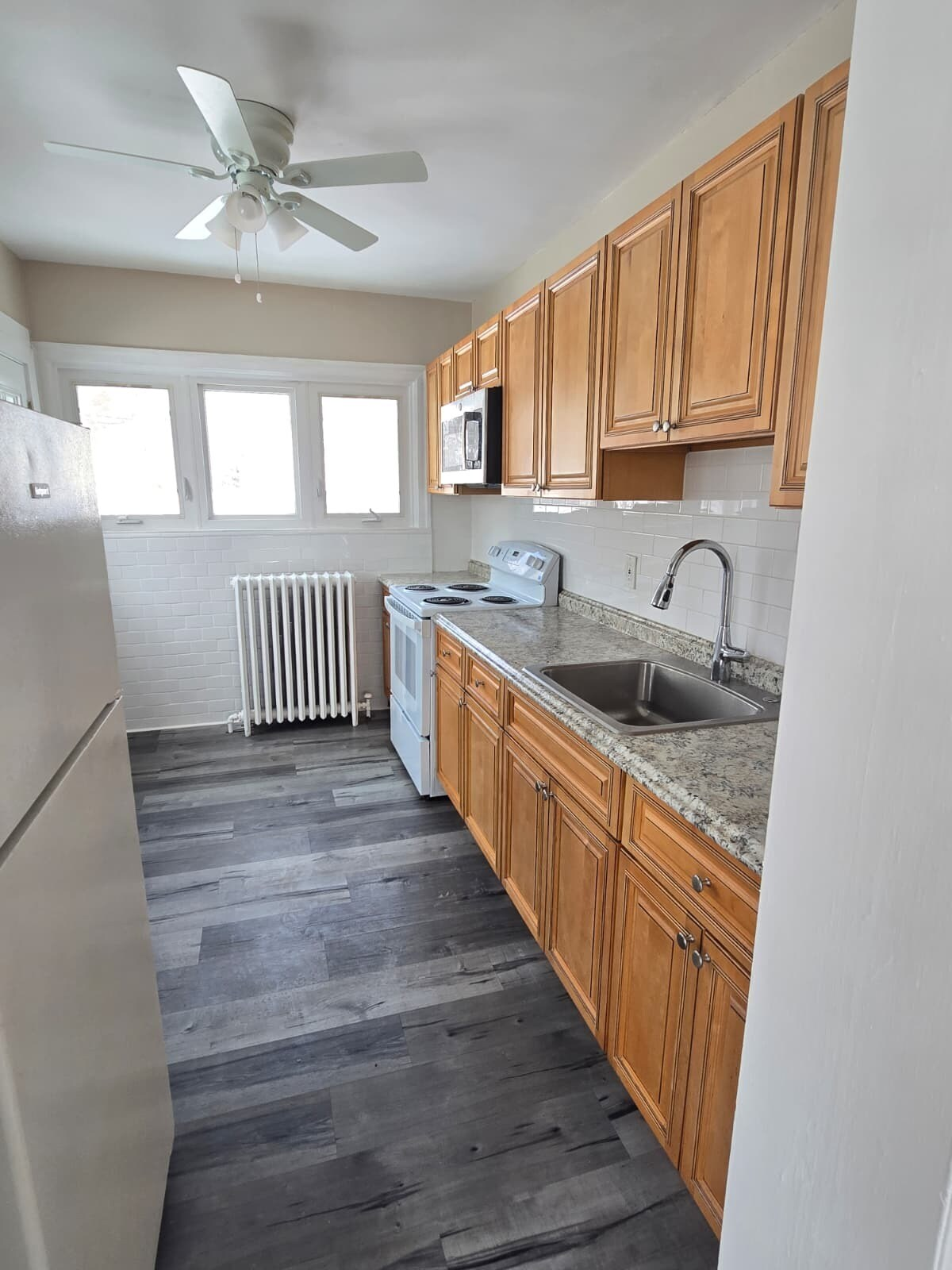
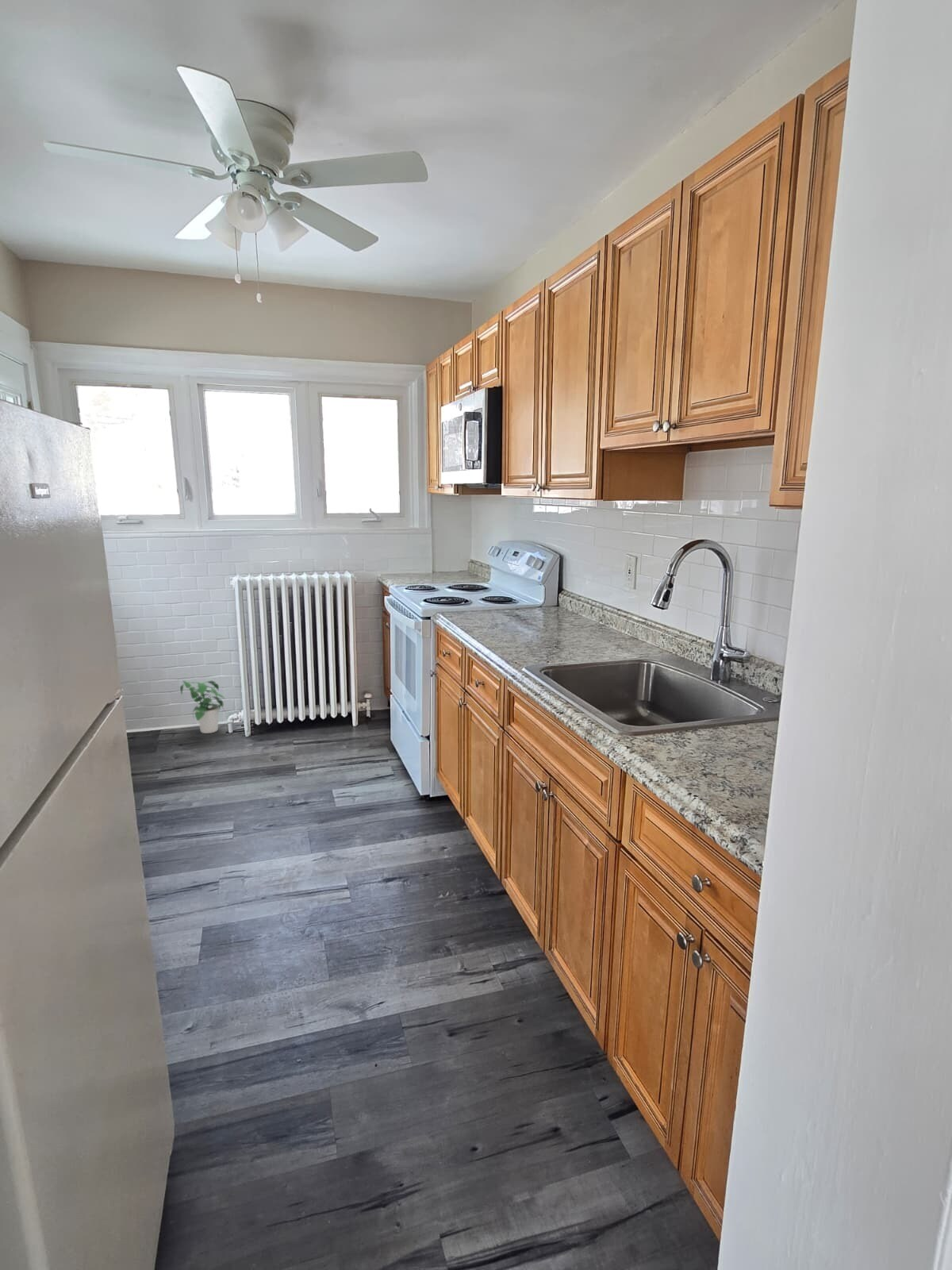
+ potted plant (204, 705)
